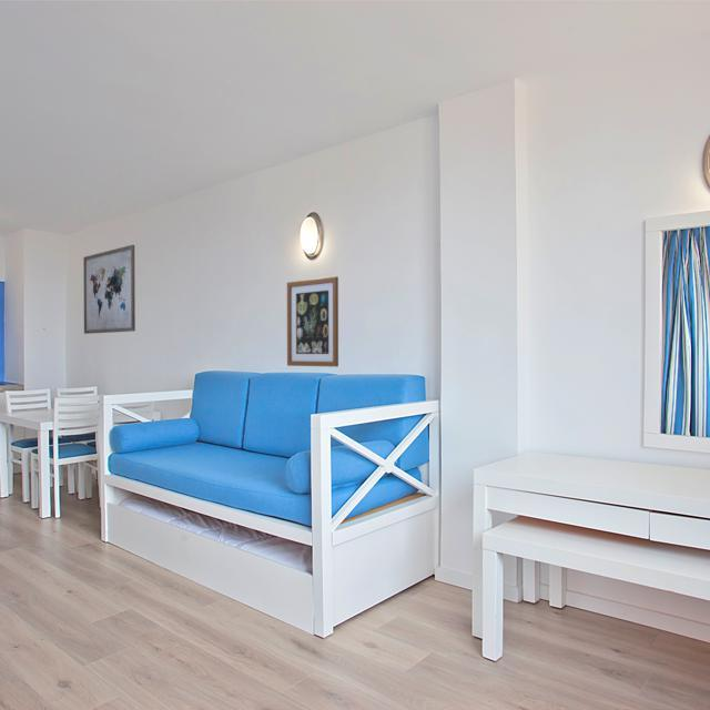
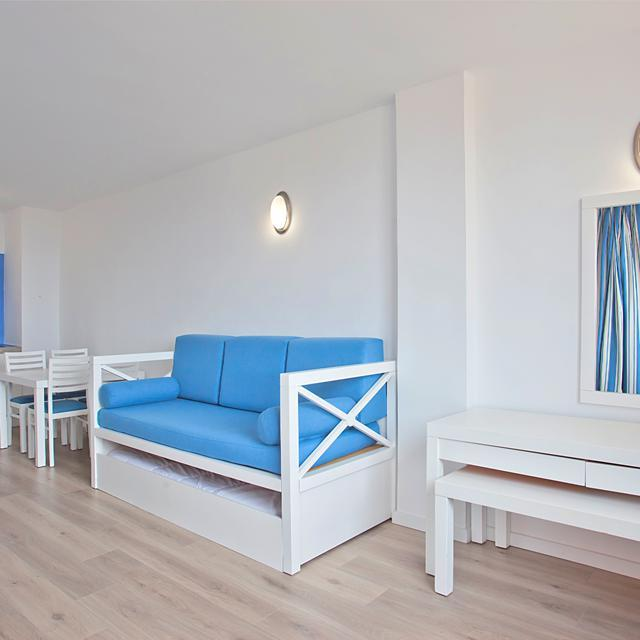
- wall art (108, 292)
- wall art (311, 323)
